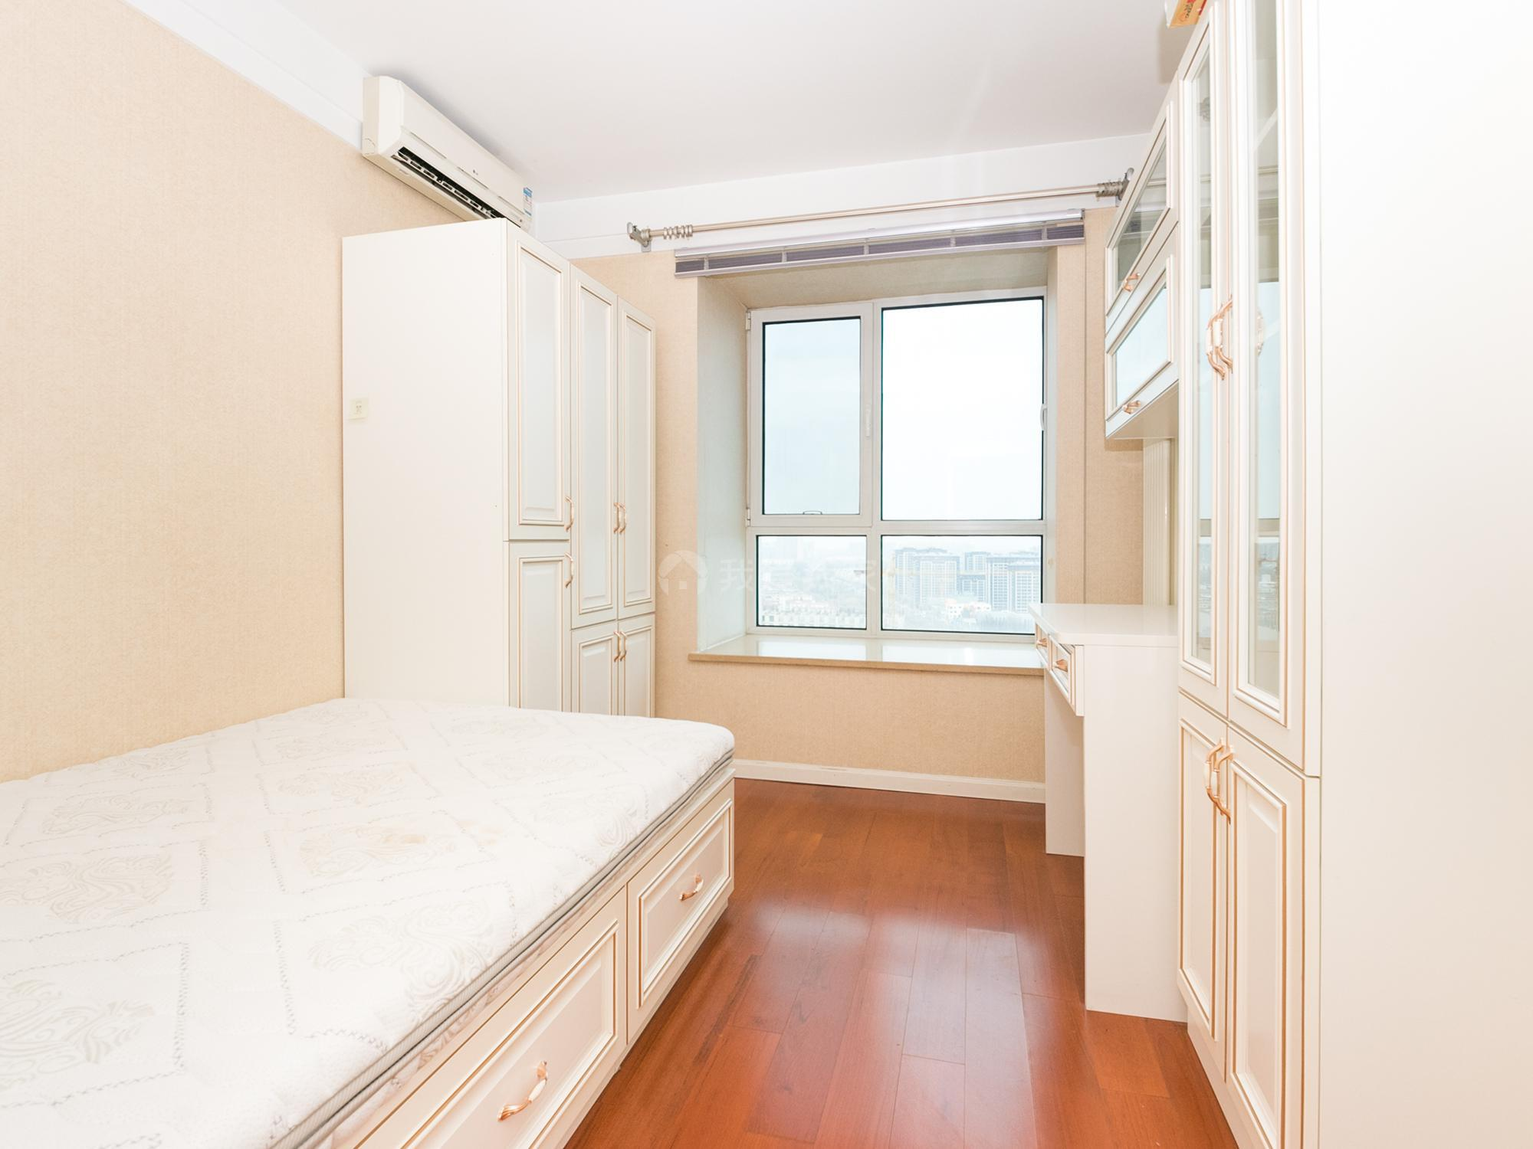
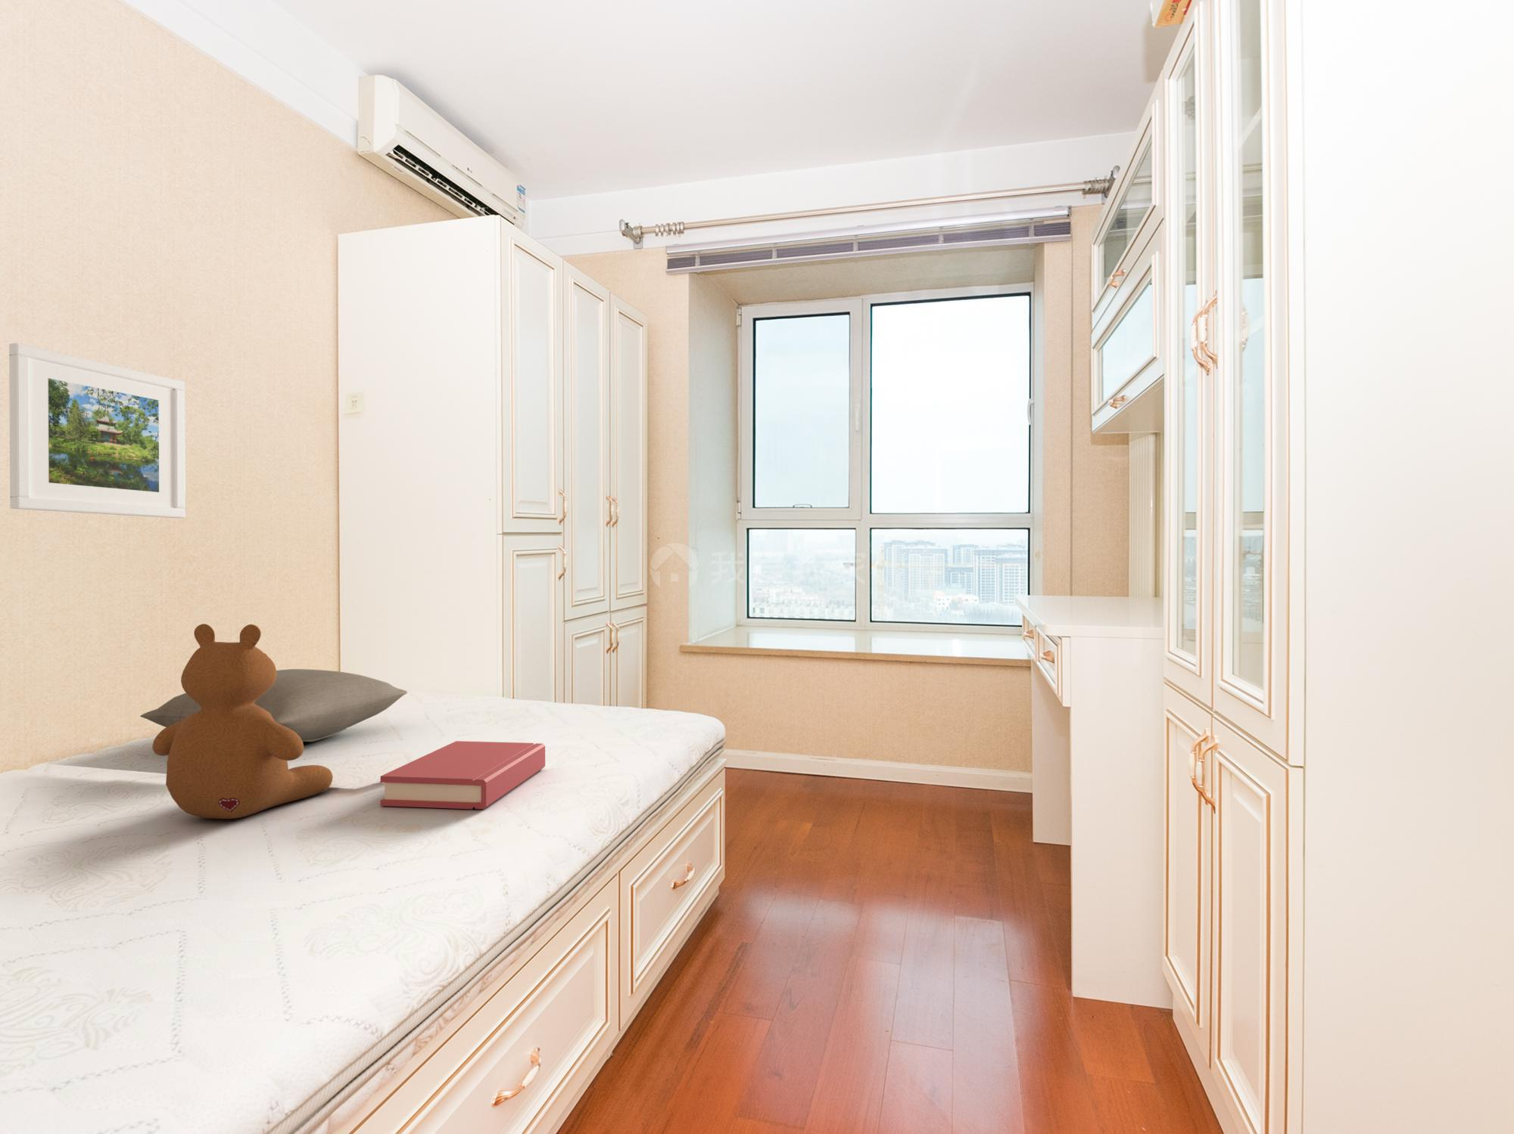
+ hardback book (470, 772)
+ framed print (105, 438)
+ pillow (284, 705)
+ teddy bear (250, 715)
